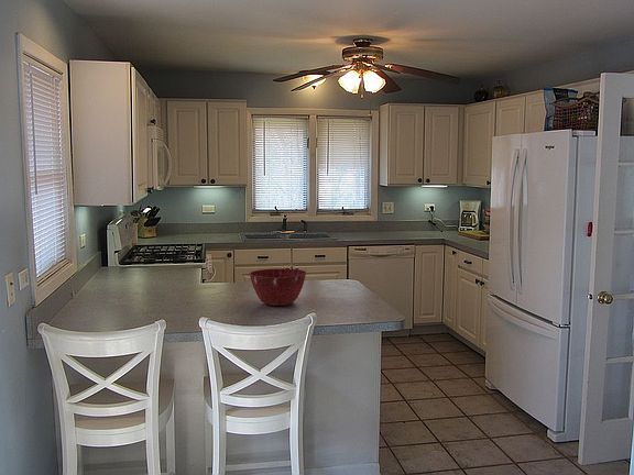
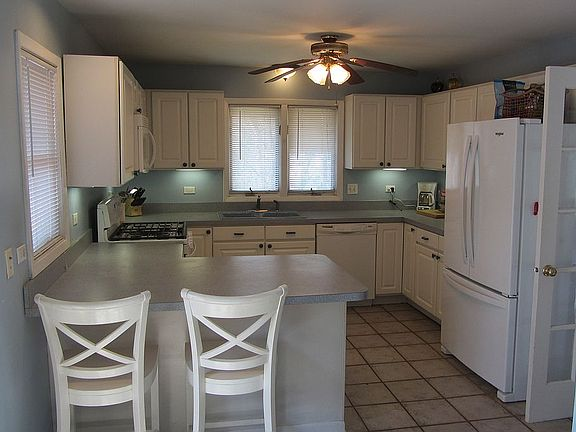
- mixing bowl (277, 287)
